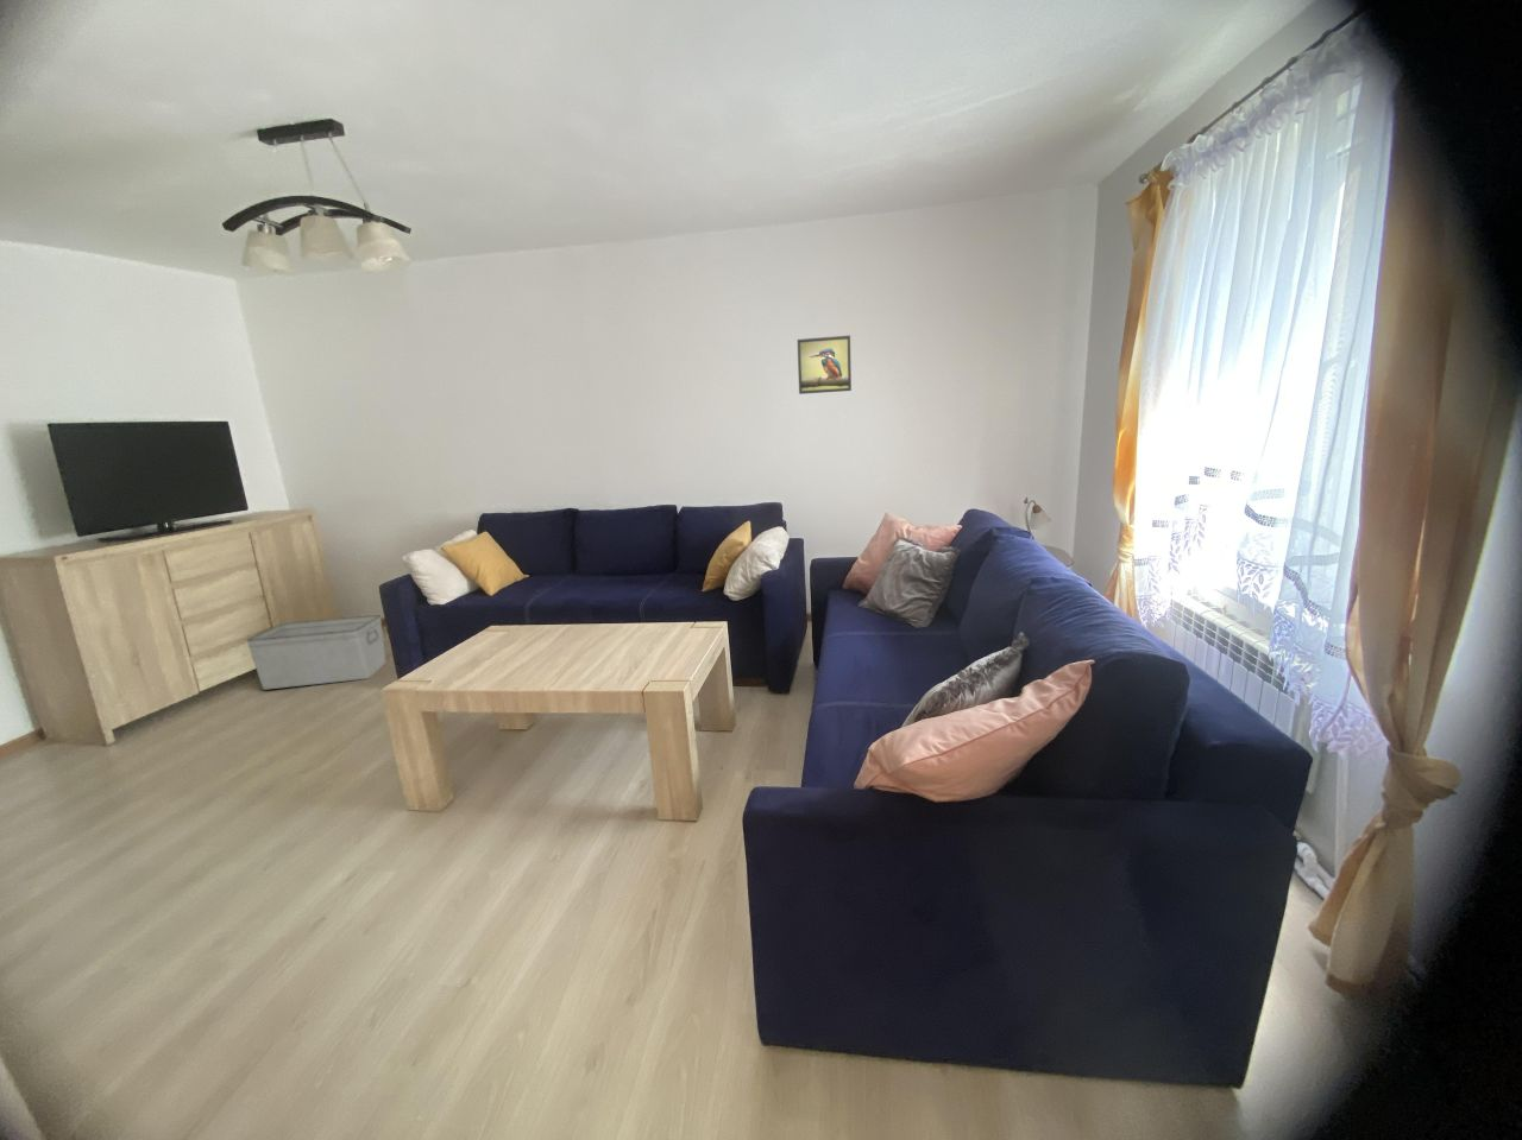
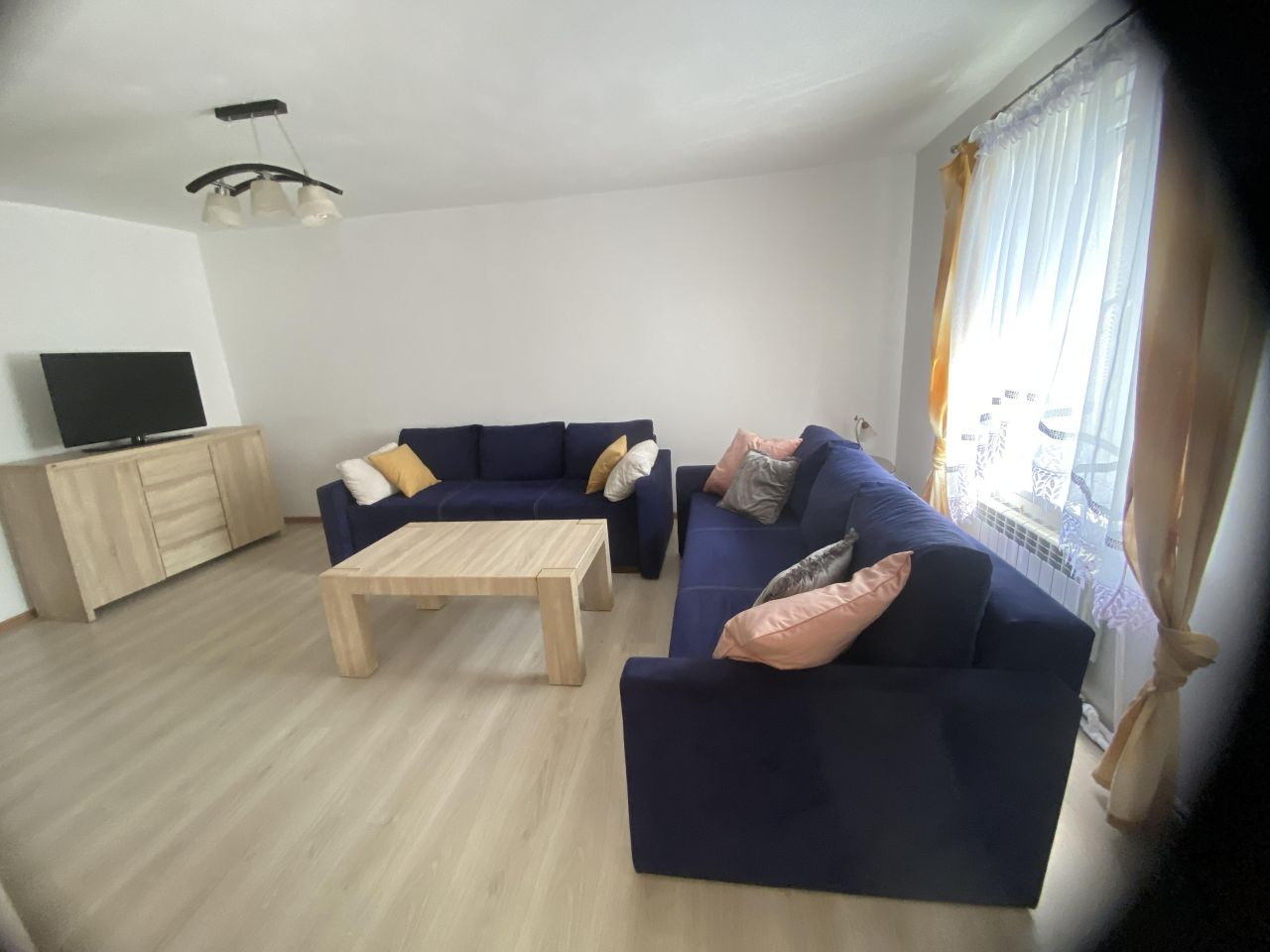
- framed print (825, 364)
- storage bin (322, 650)
